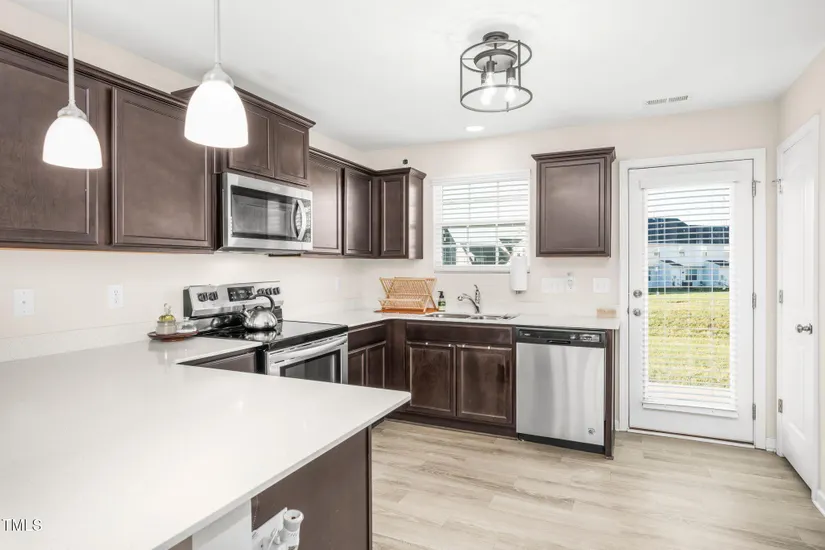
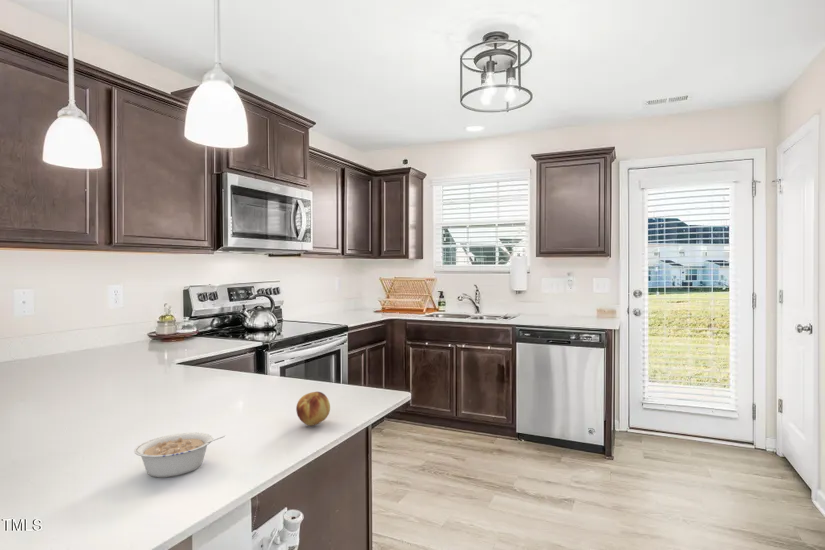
+ legume (178, 452)
+ fruit (313, 408)
